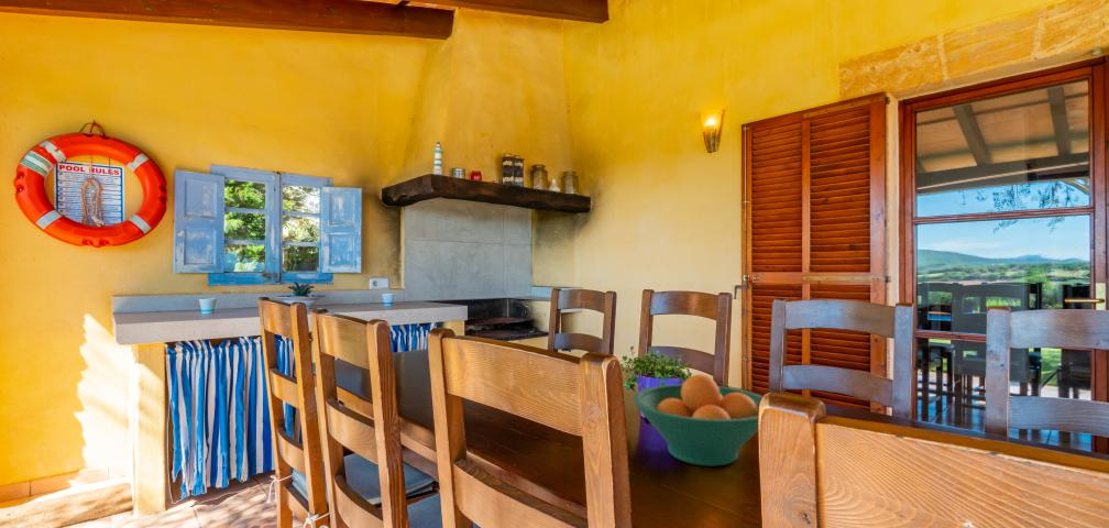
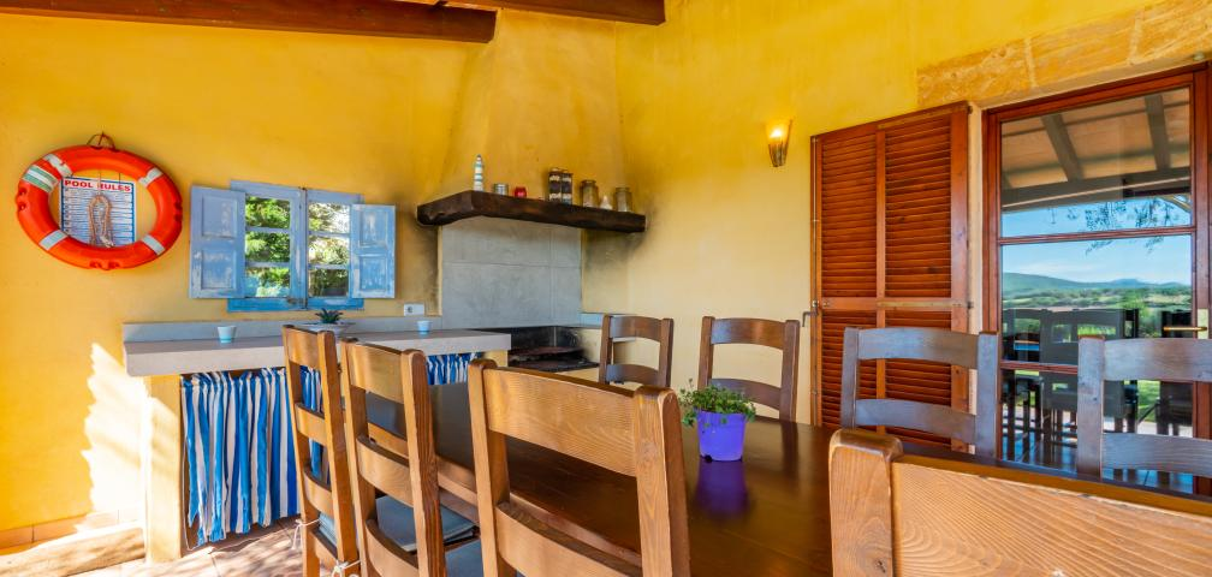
- fruit bowl (702, 415)
